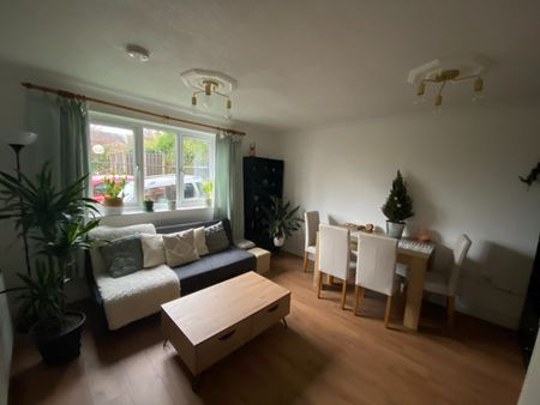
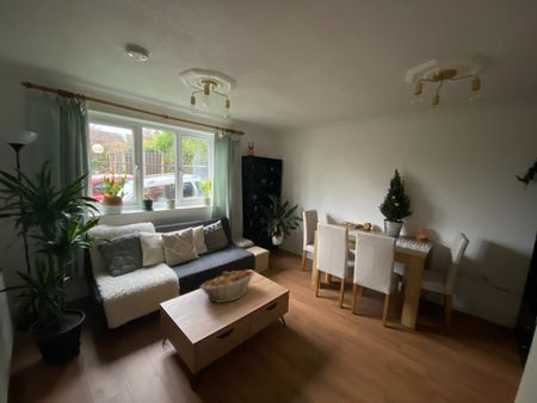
+ fruit basket (228, 283)
